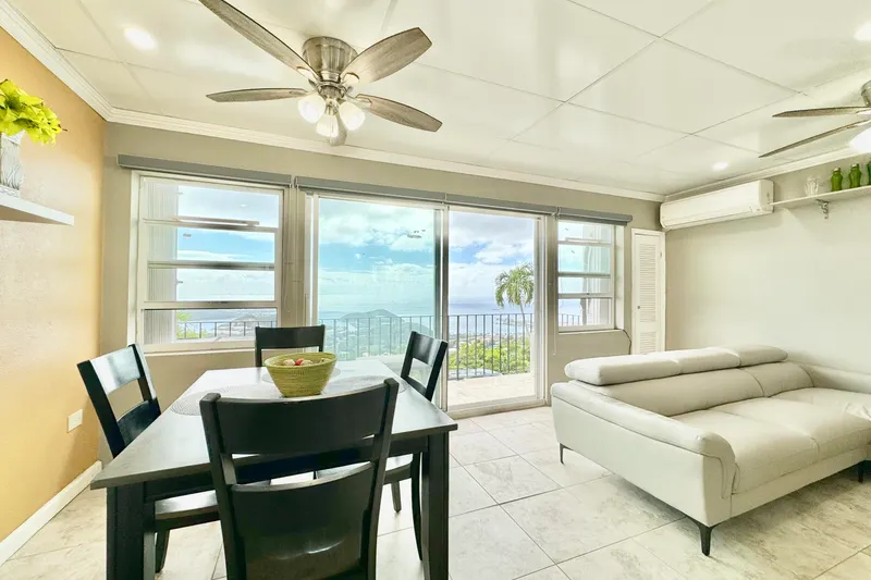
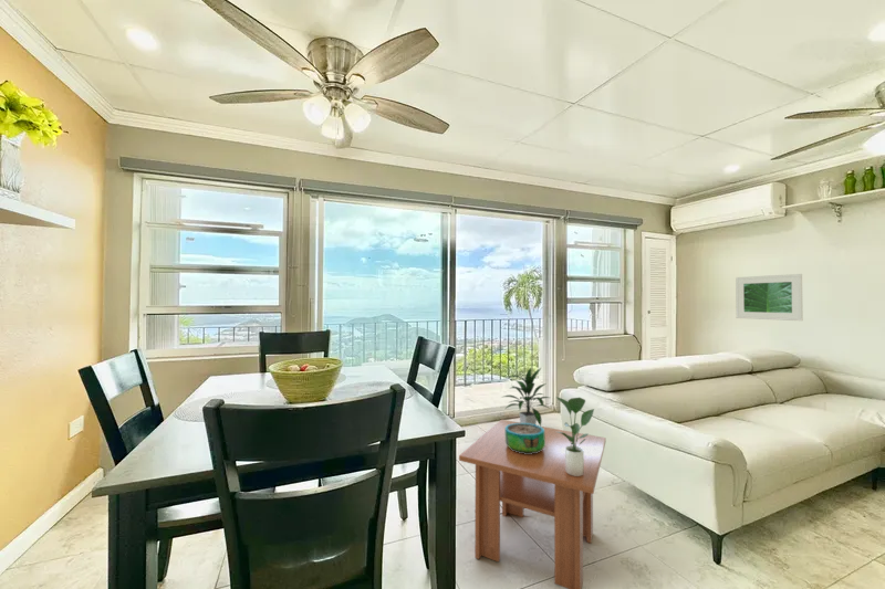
+ indoor plant (528, 399)
+ potted plant (575, 431)
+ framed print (767, 297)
+ coffee table (537, 495)
+ decorative bowl (524, 437)
